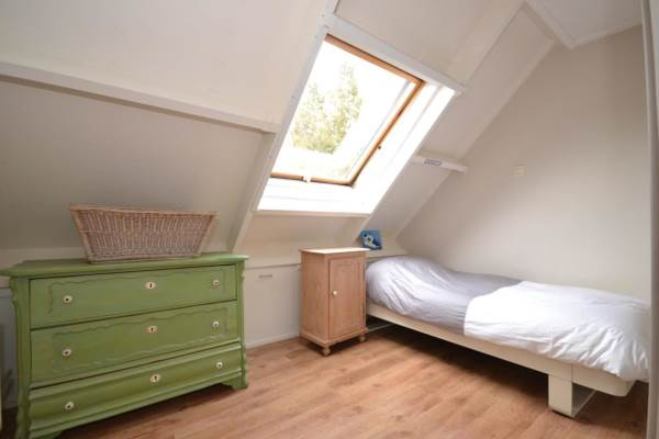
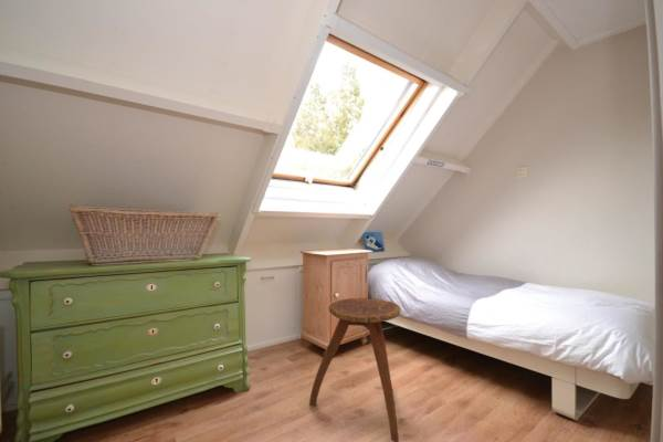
+ stool (373, 351)
